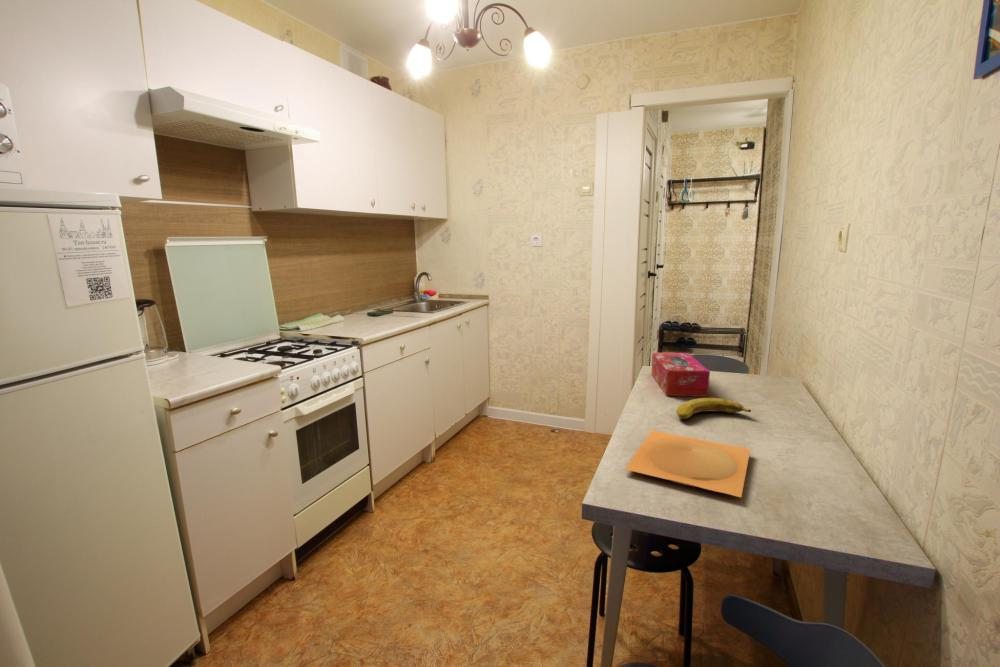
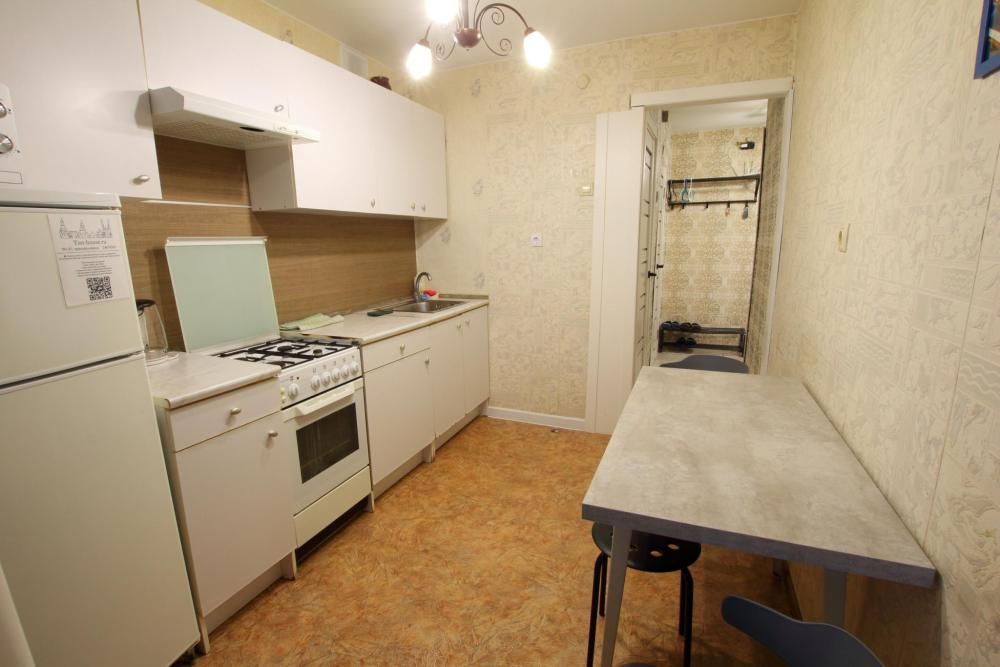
- plate (690, 456)
- banana (713, 409)
- tissue box (678, 373)
